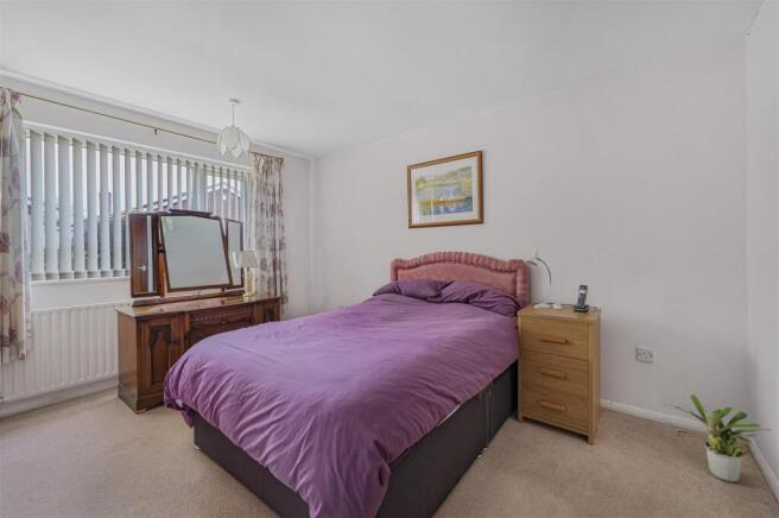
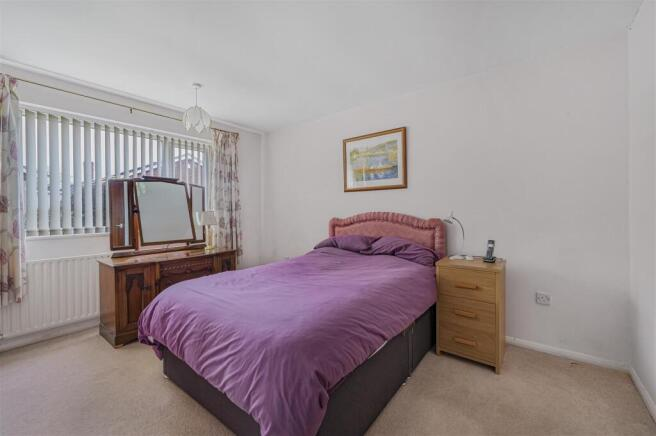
- potted plant (718, 440)
